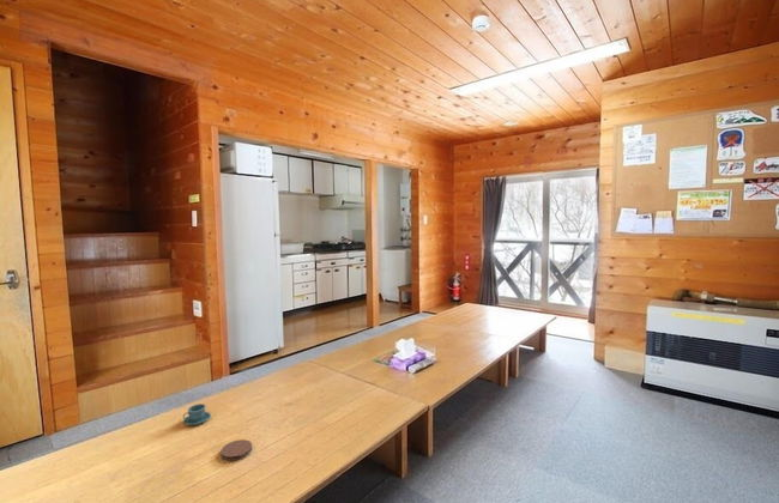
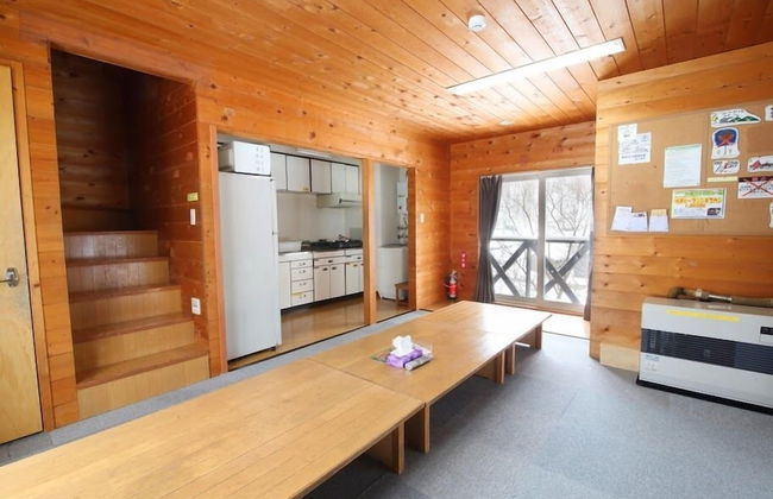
- teacup (197, 413)
- coaster (236, 449)
